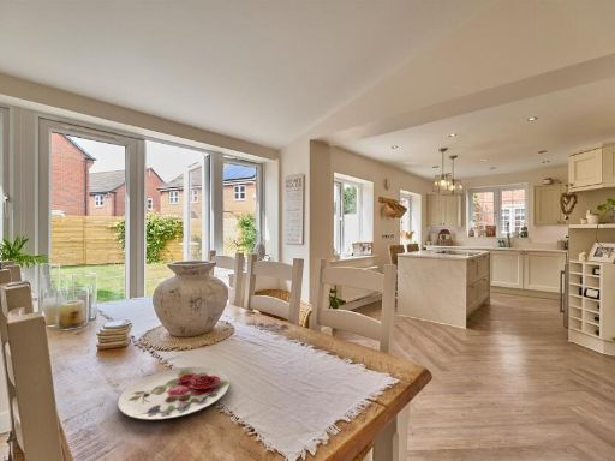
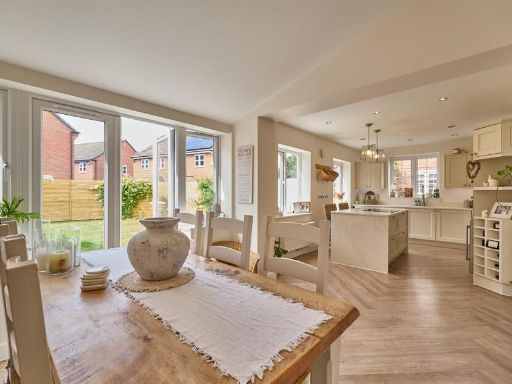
- plate (177, 388)
